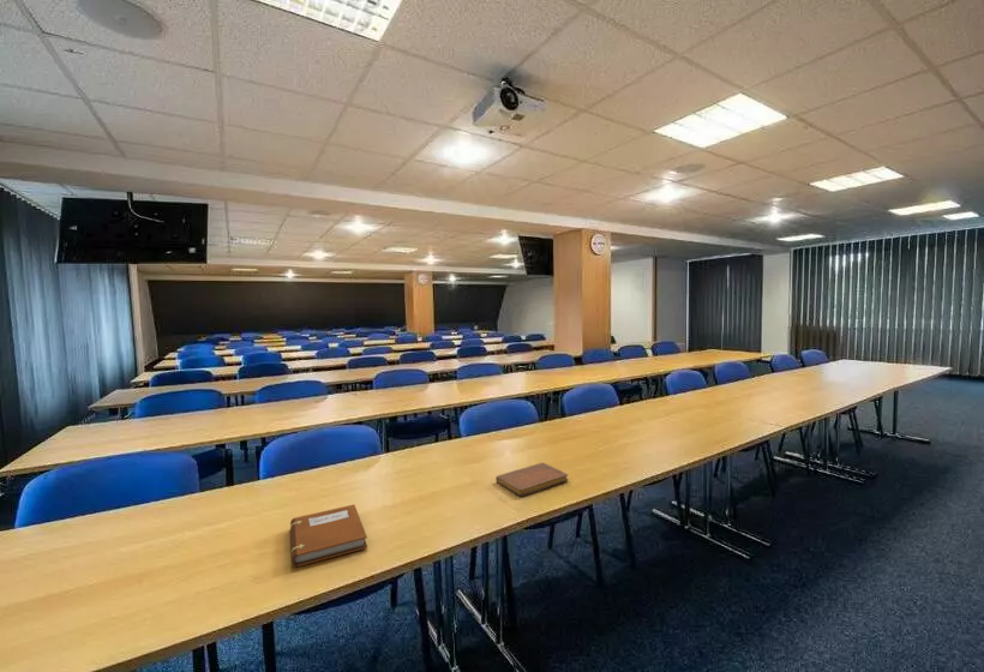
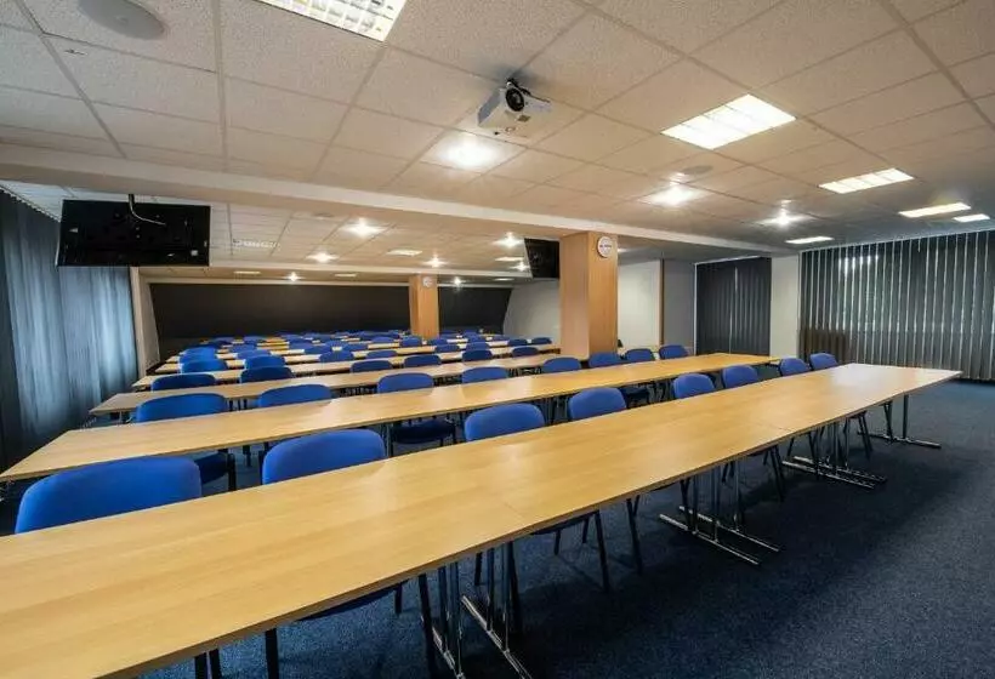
- notebook (532, 478)
- notebook (326, 532)
